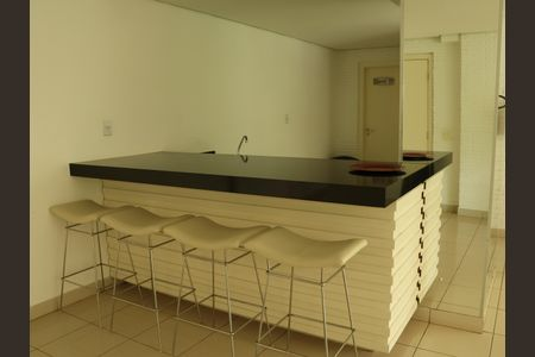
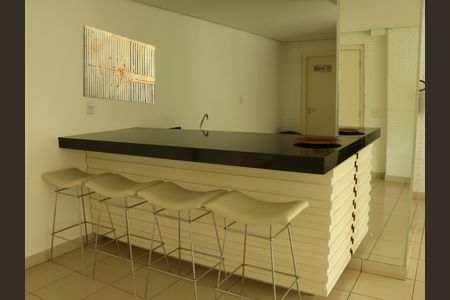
+ wall art (122, 69)
